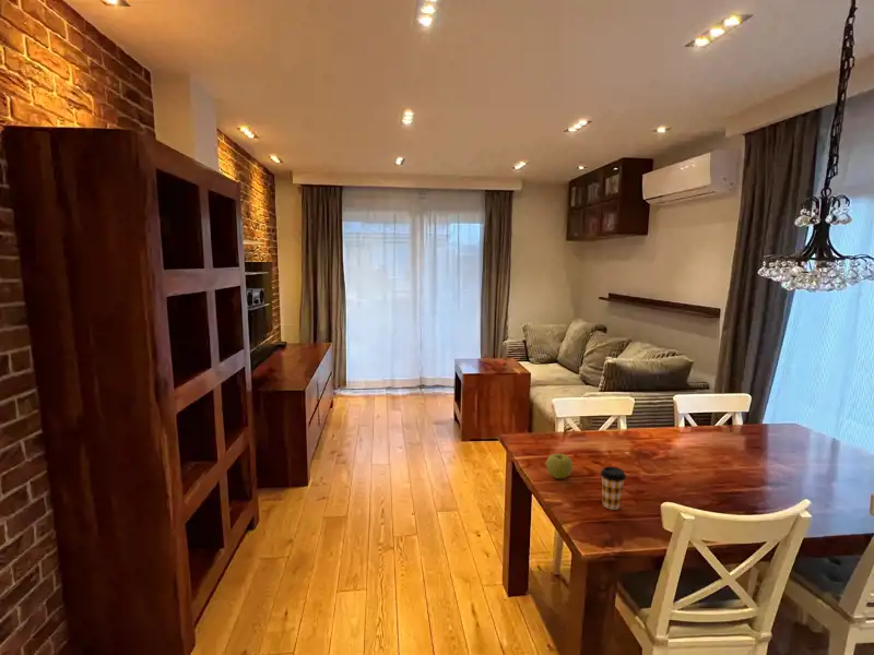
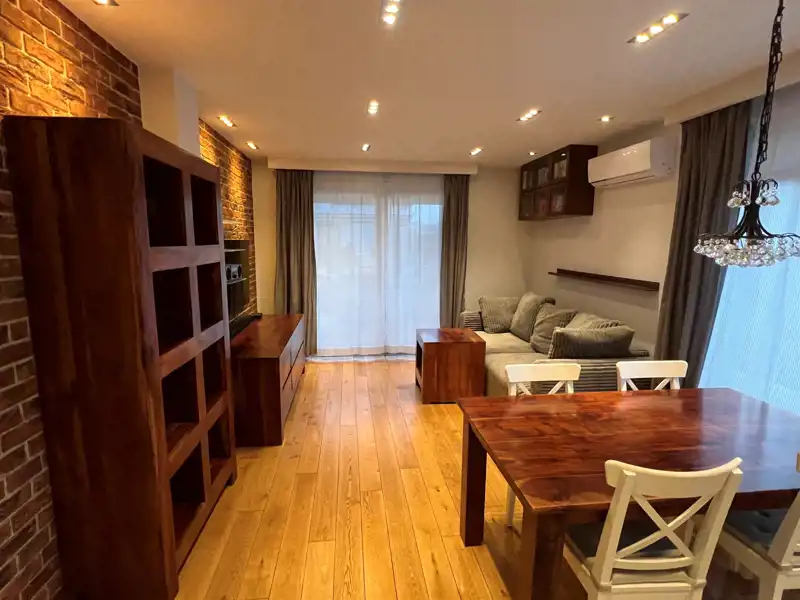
- coffee cup (612, 488)
- apple (558, 466)
